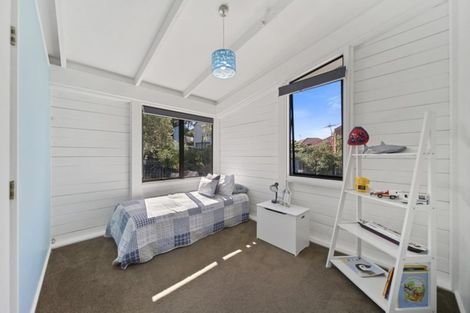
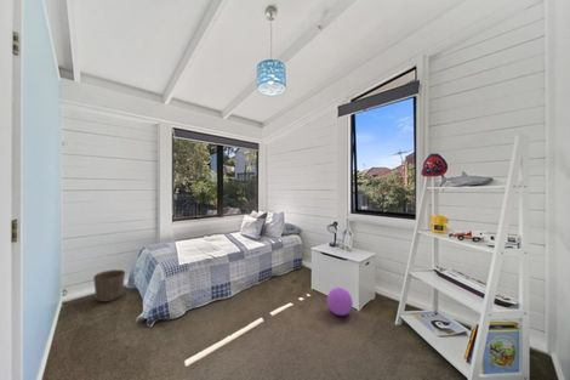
+ ball (340, 301)
+ waste basket (109, 285)
